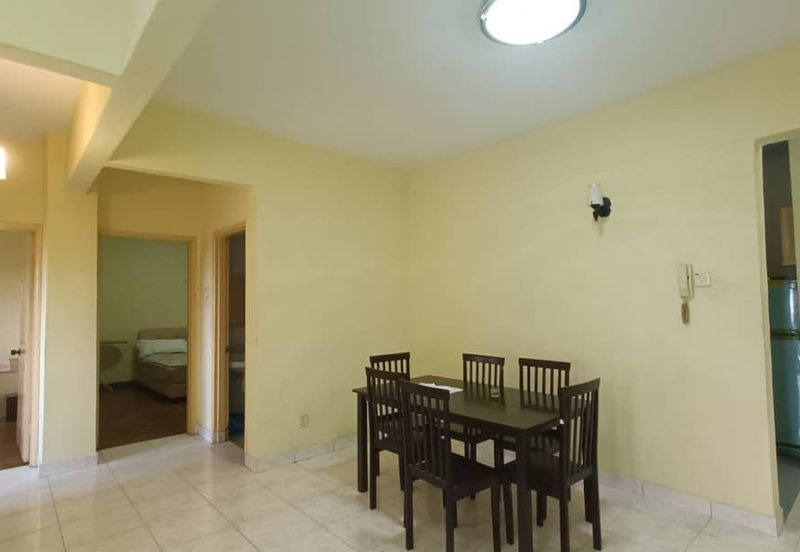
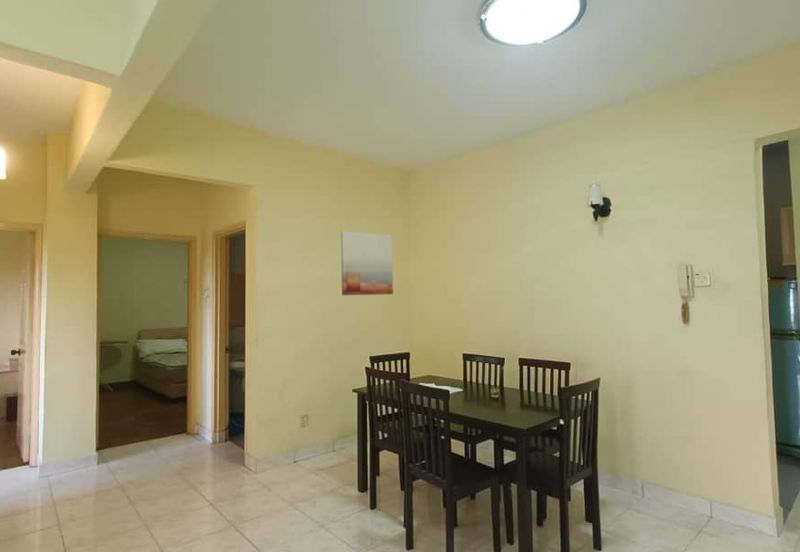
+ wall art (367, 264)
